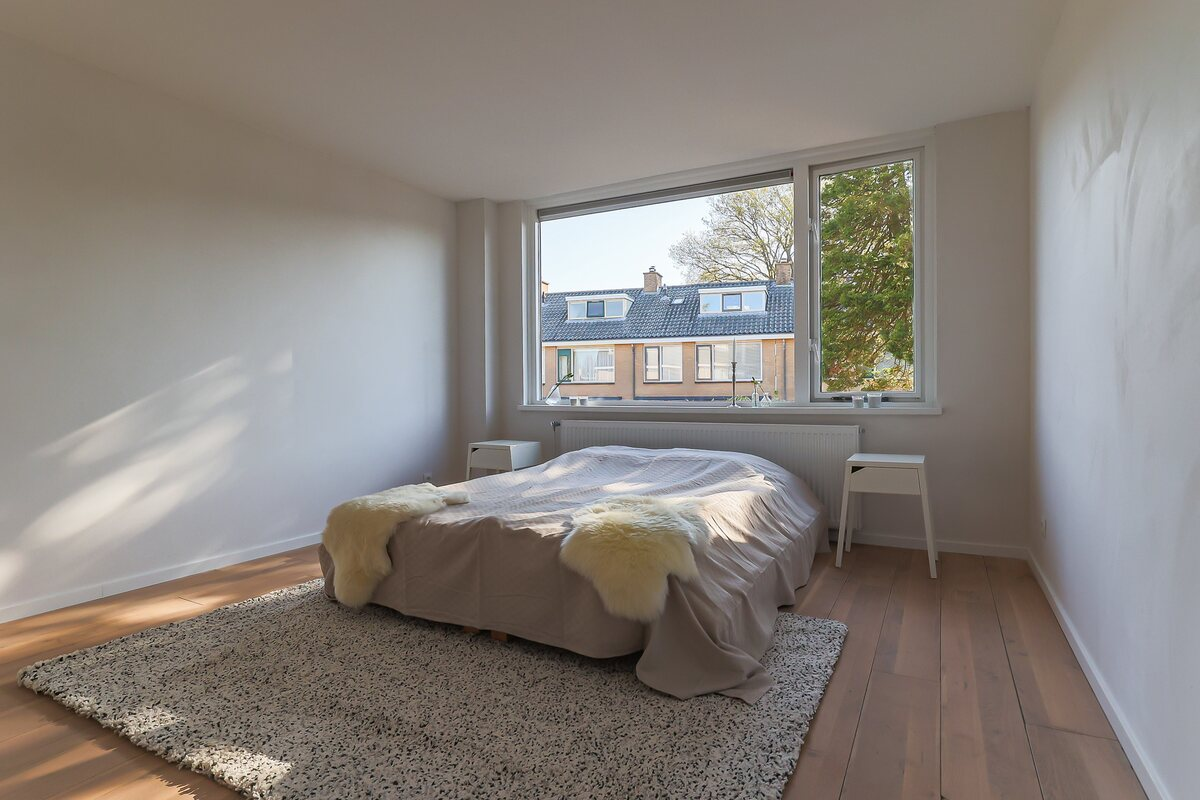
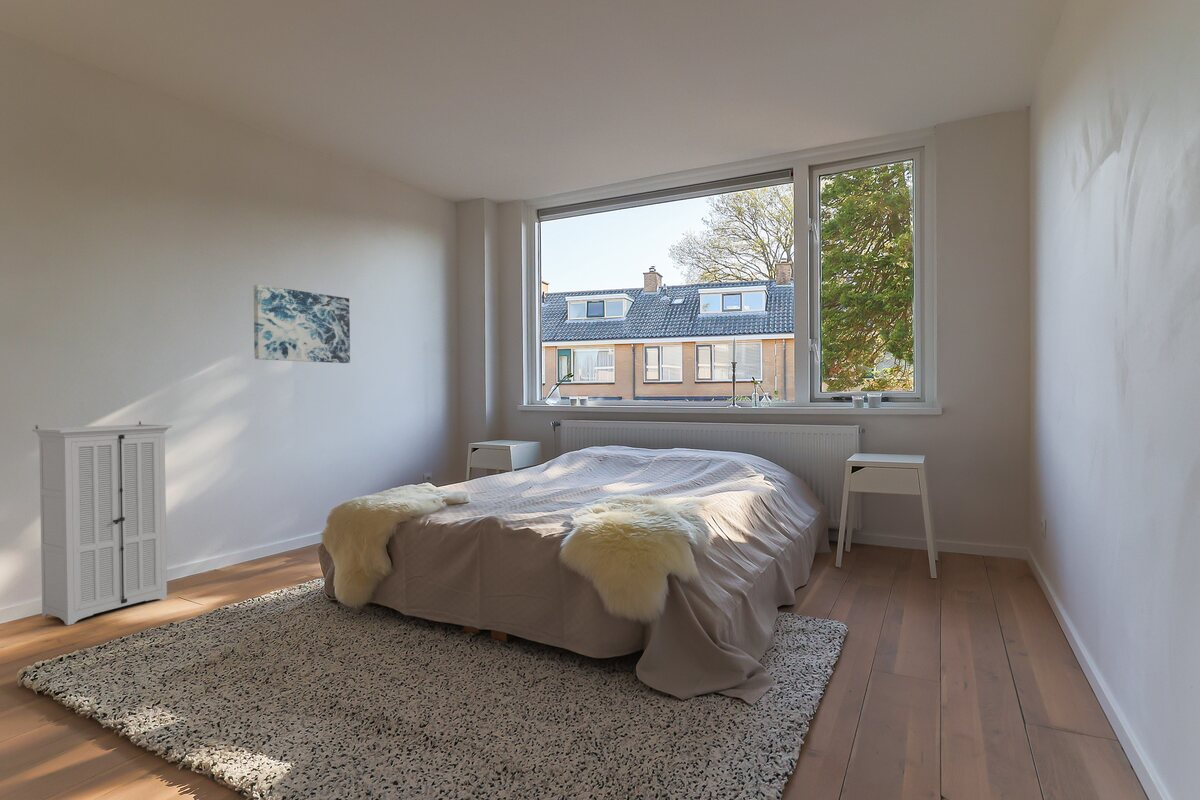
+ wall art (304, 326)
+ storage cabinet (106, 515)
